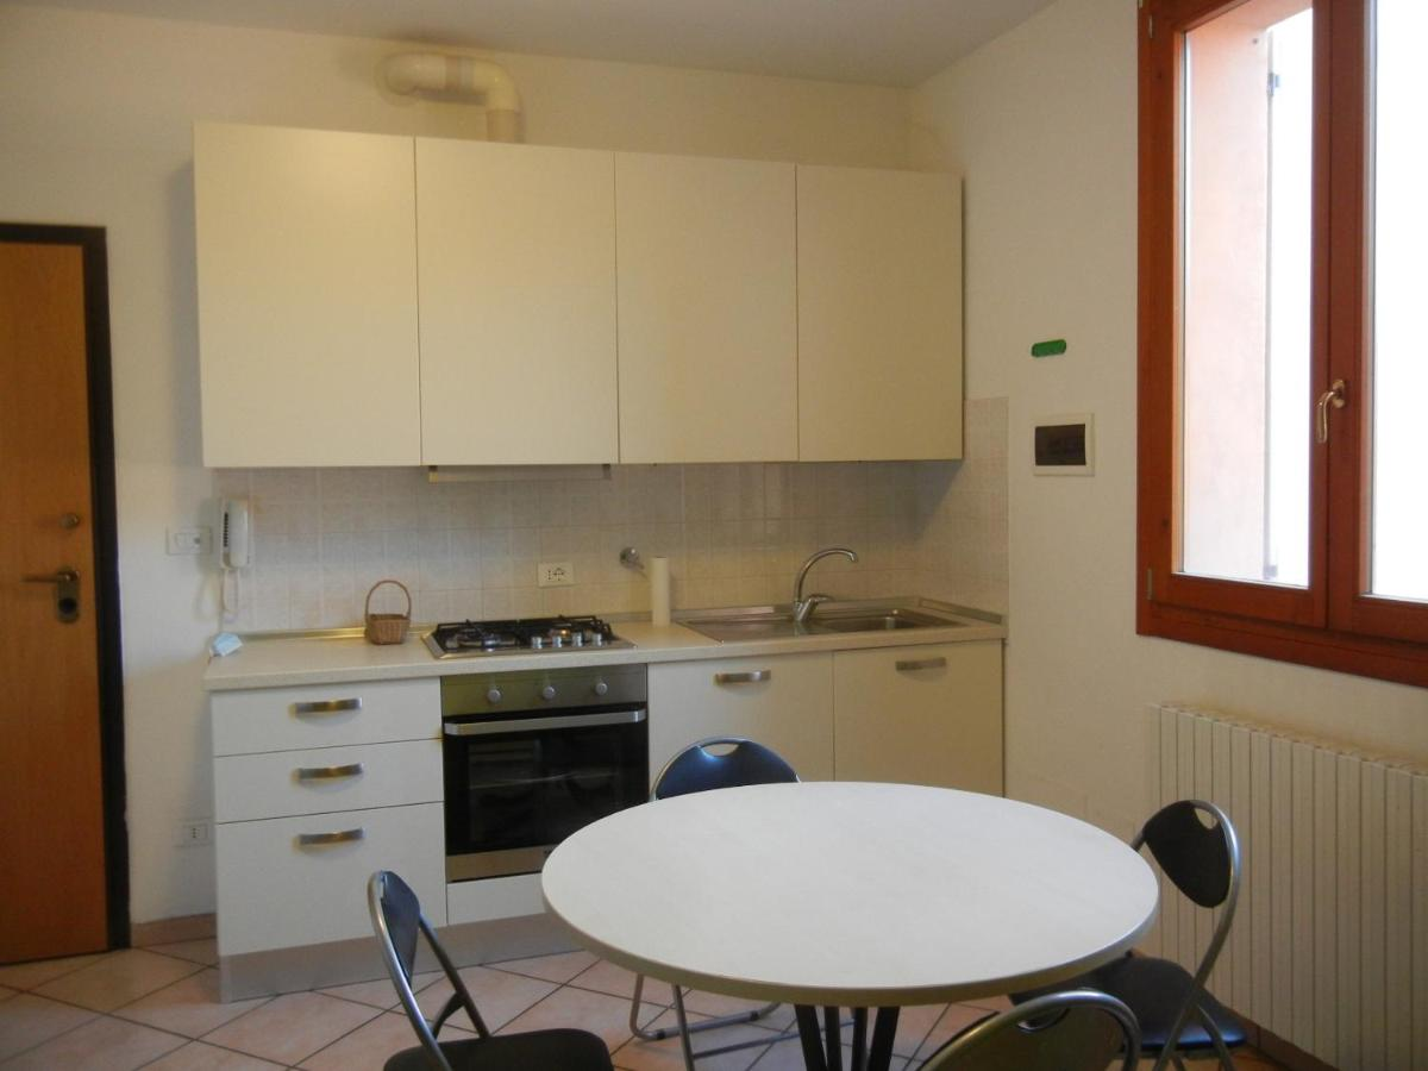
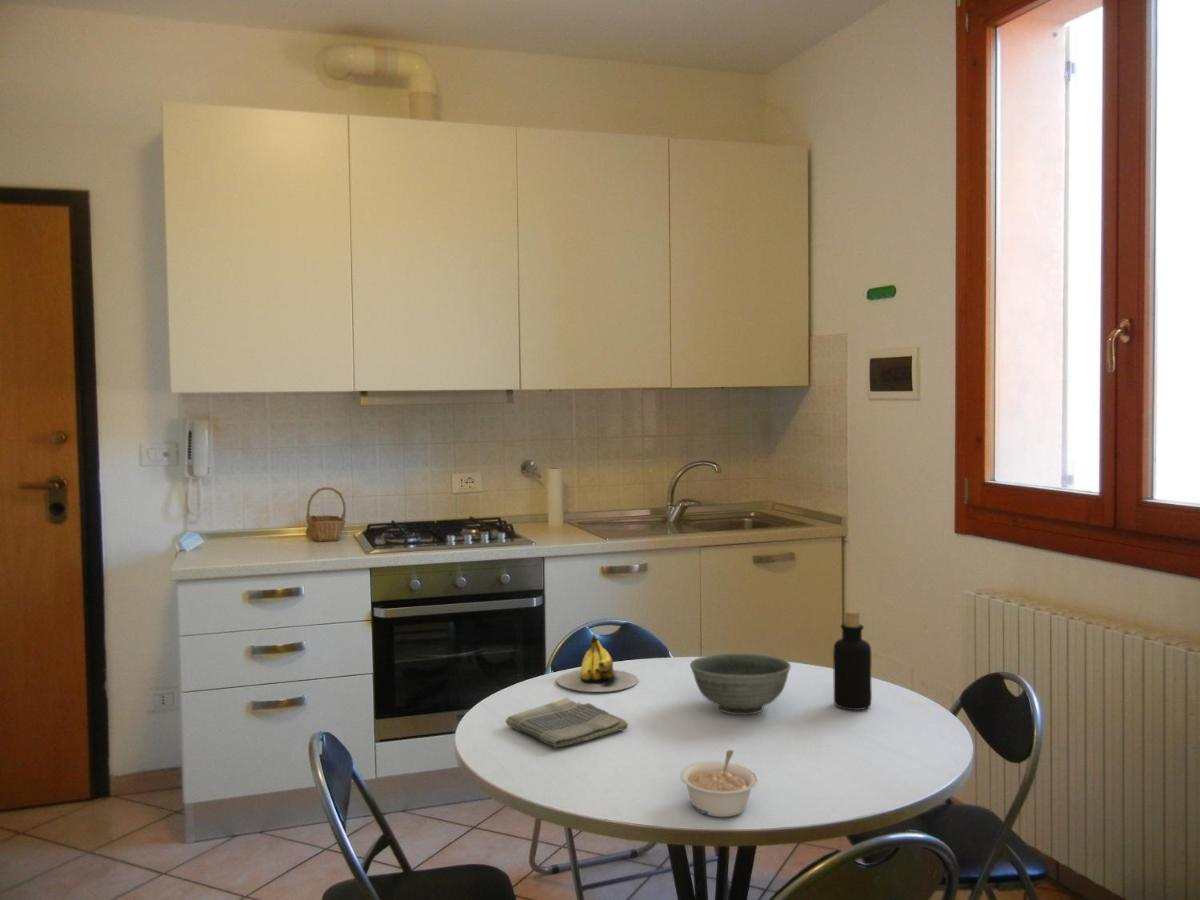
+ bottle (852, 658)
+ bowl (740, 685)
+ legume (717, 786)
+ banana (597, 659)
+ dish towel (567, 720)
